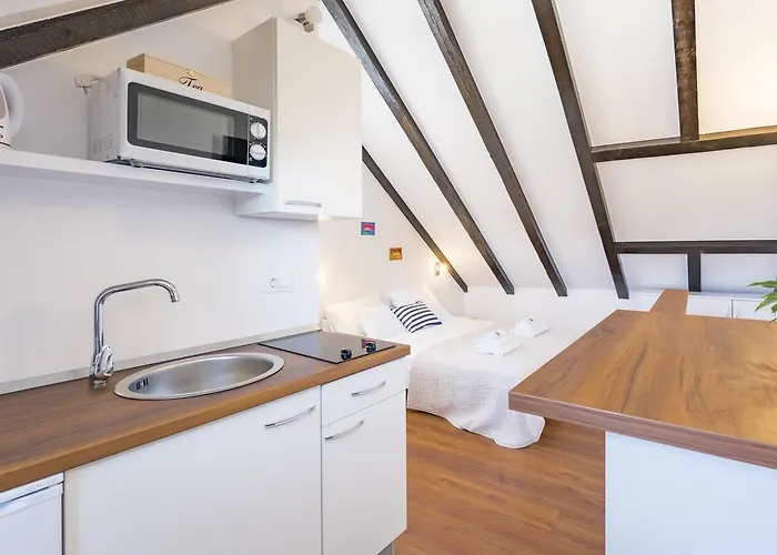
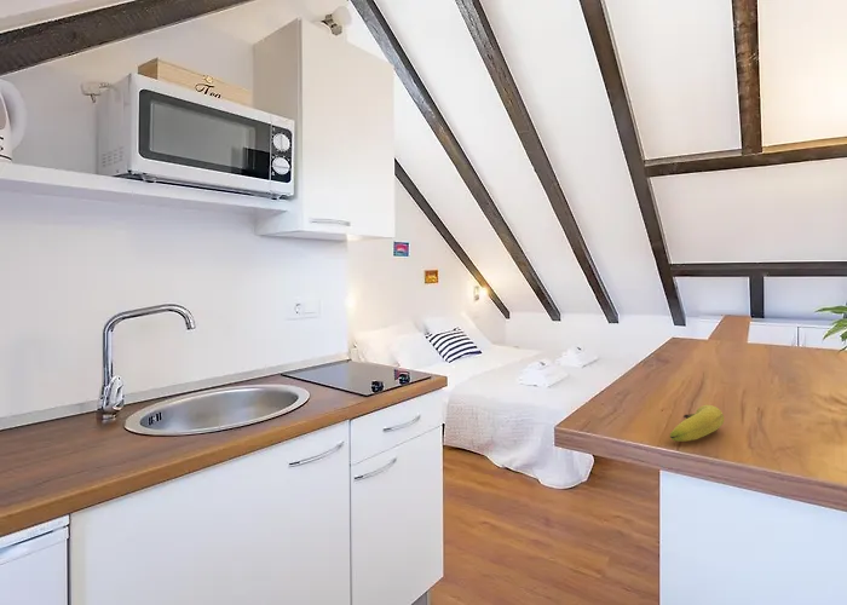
+ fruit (697, 419)
